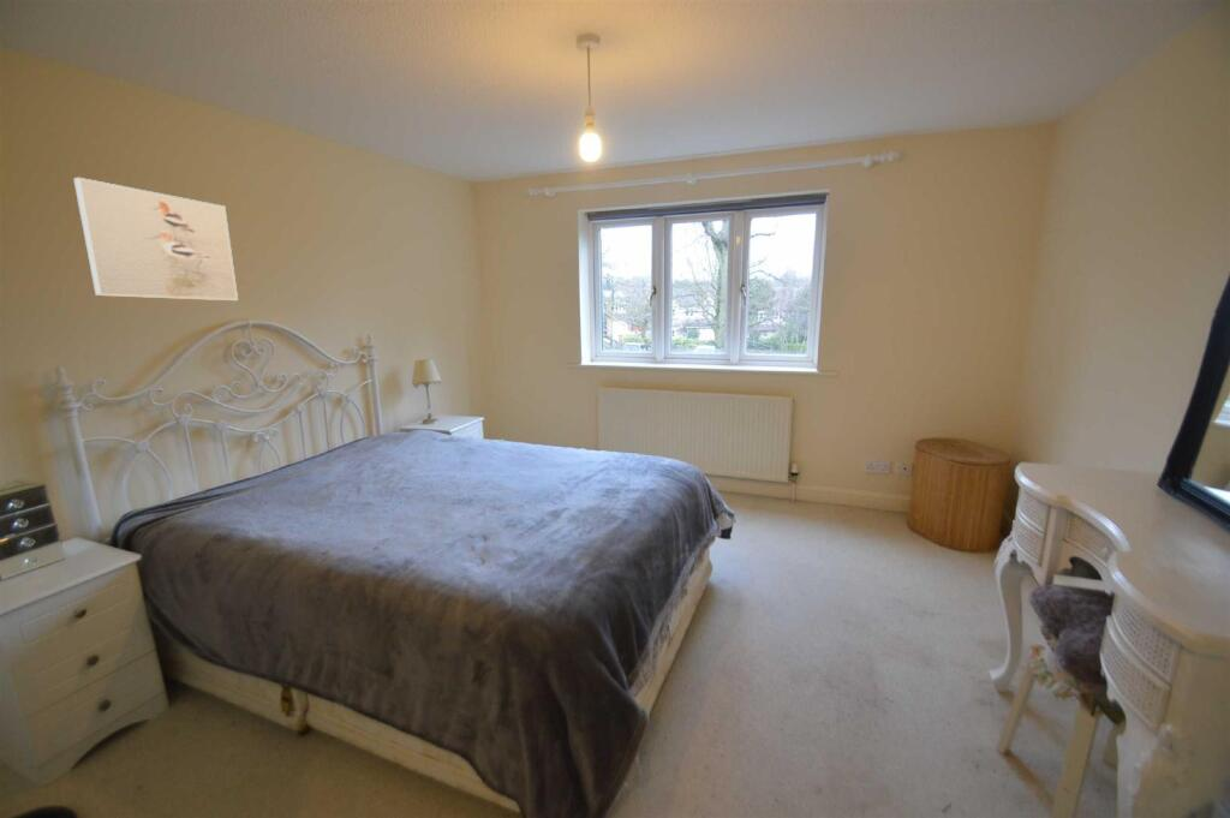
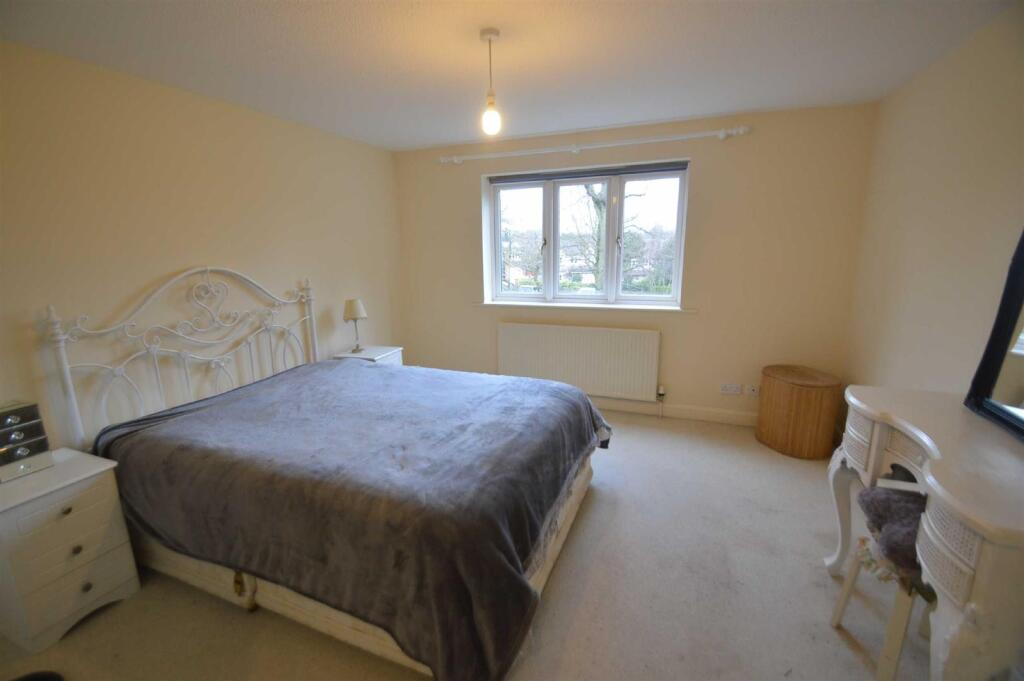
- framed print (166, 246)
